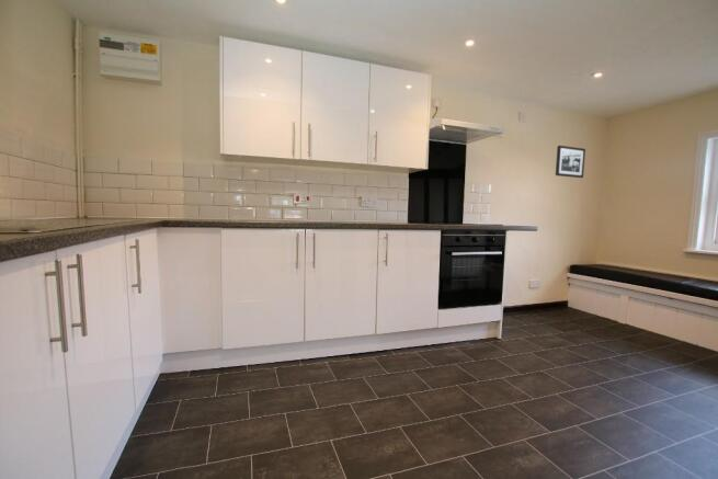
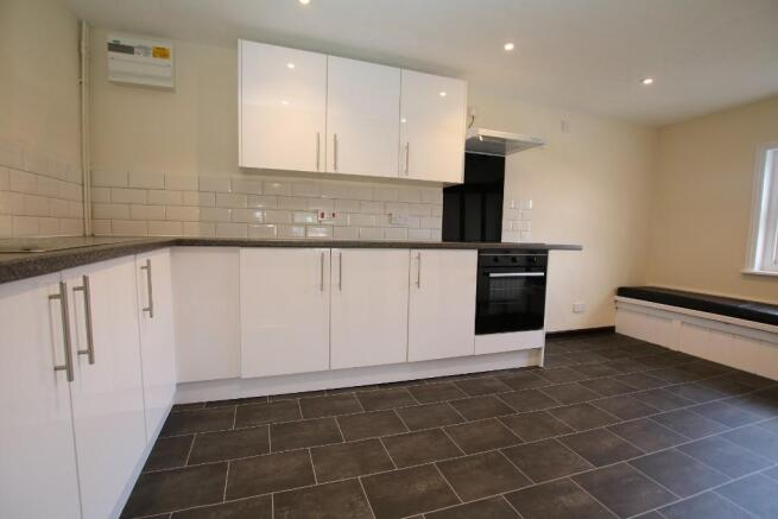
- picture frame (570, 161)
